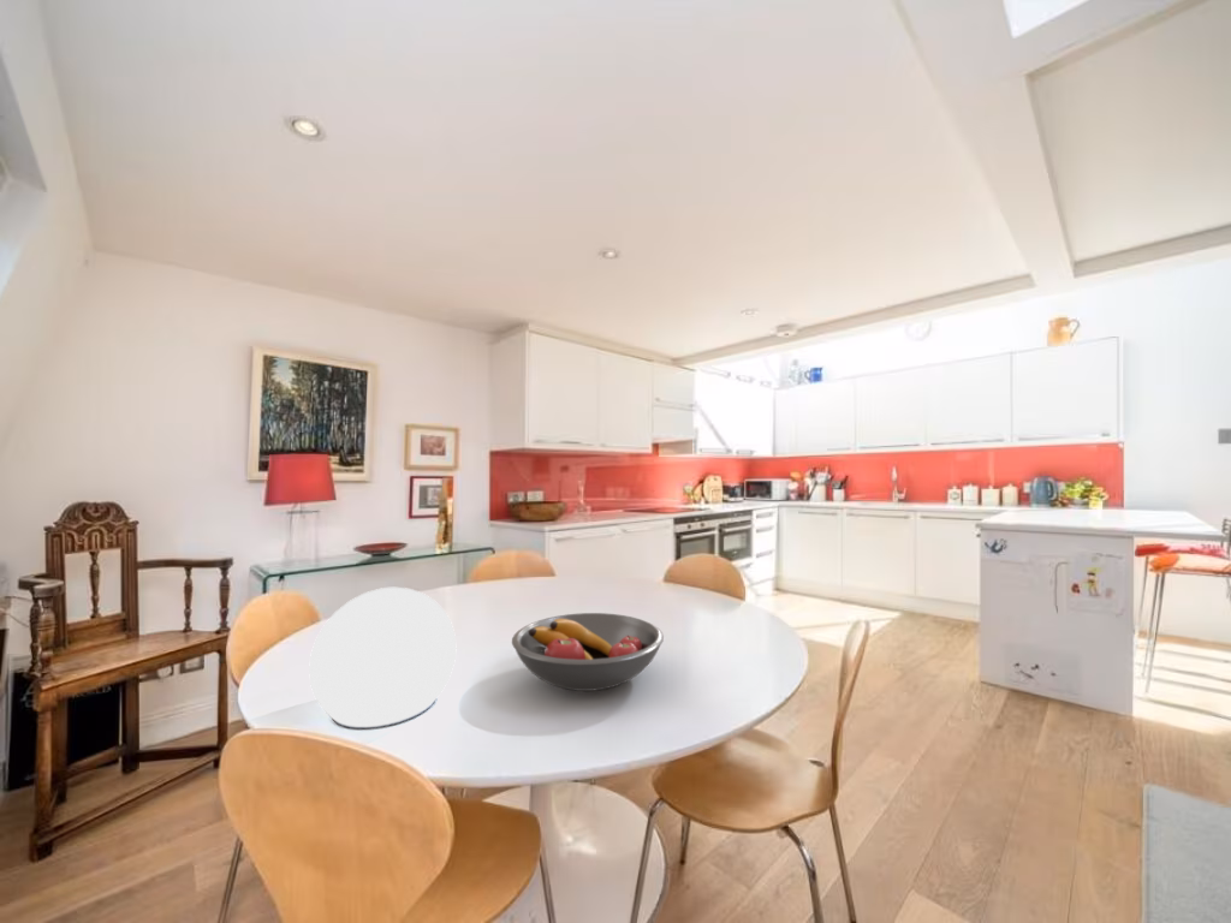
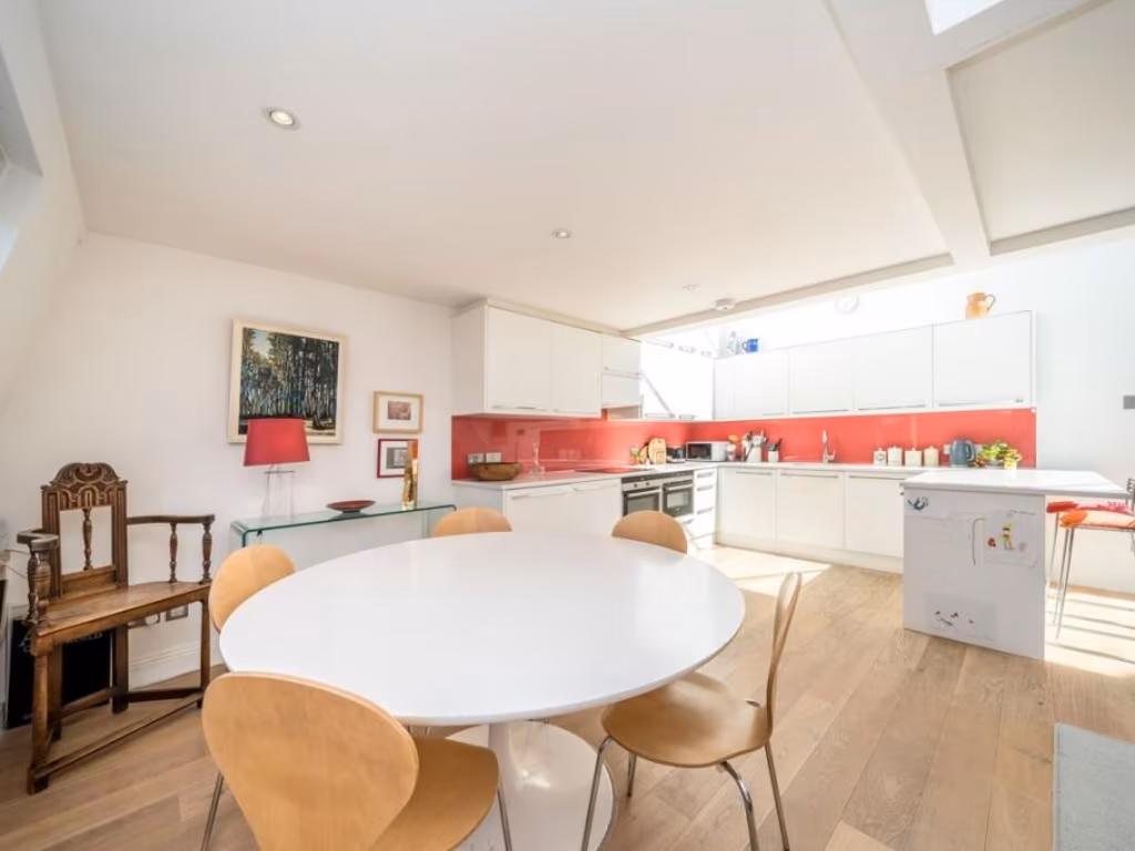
- plate (386, 645)
- fruit bowl (588, 649)
